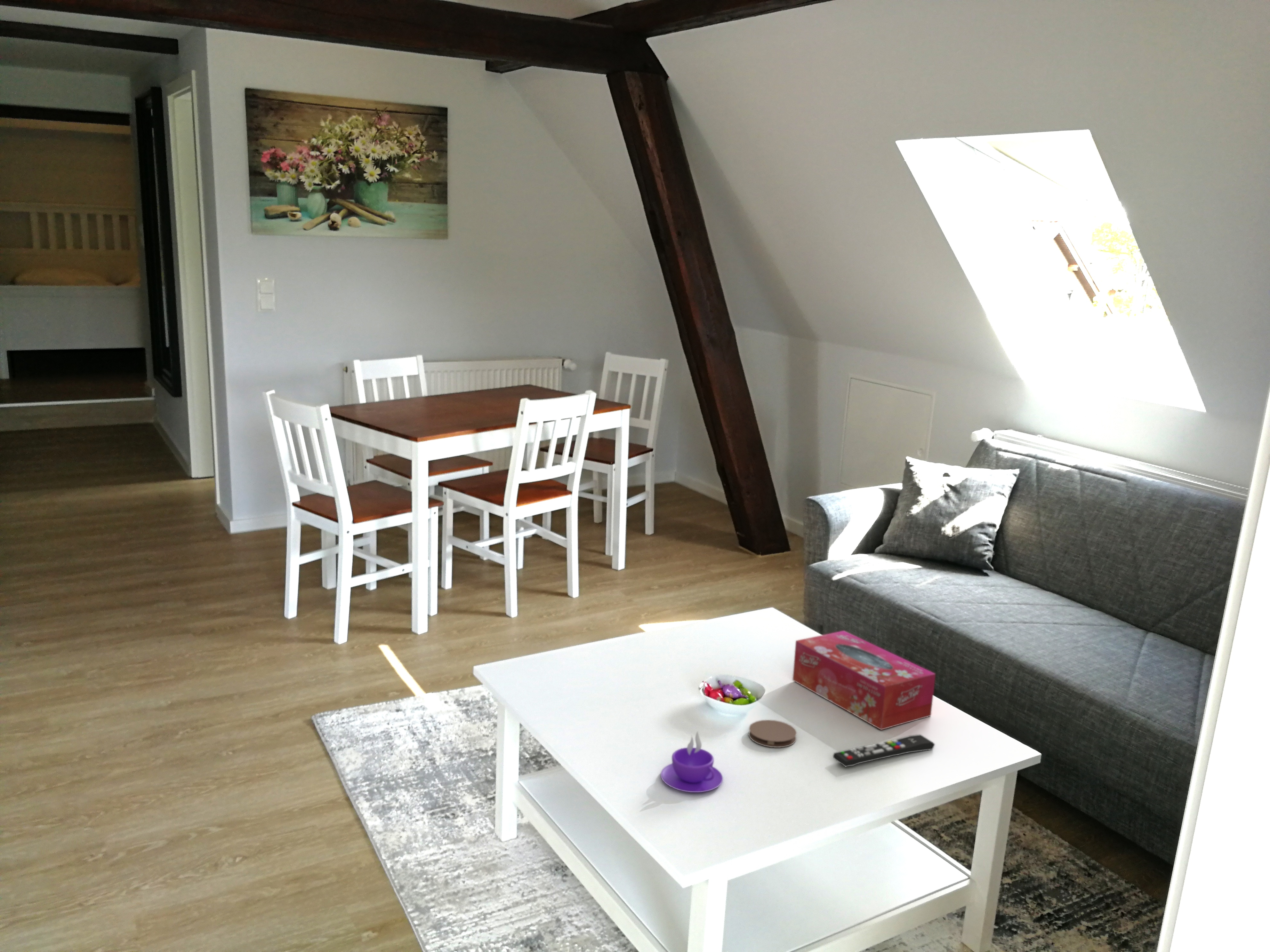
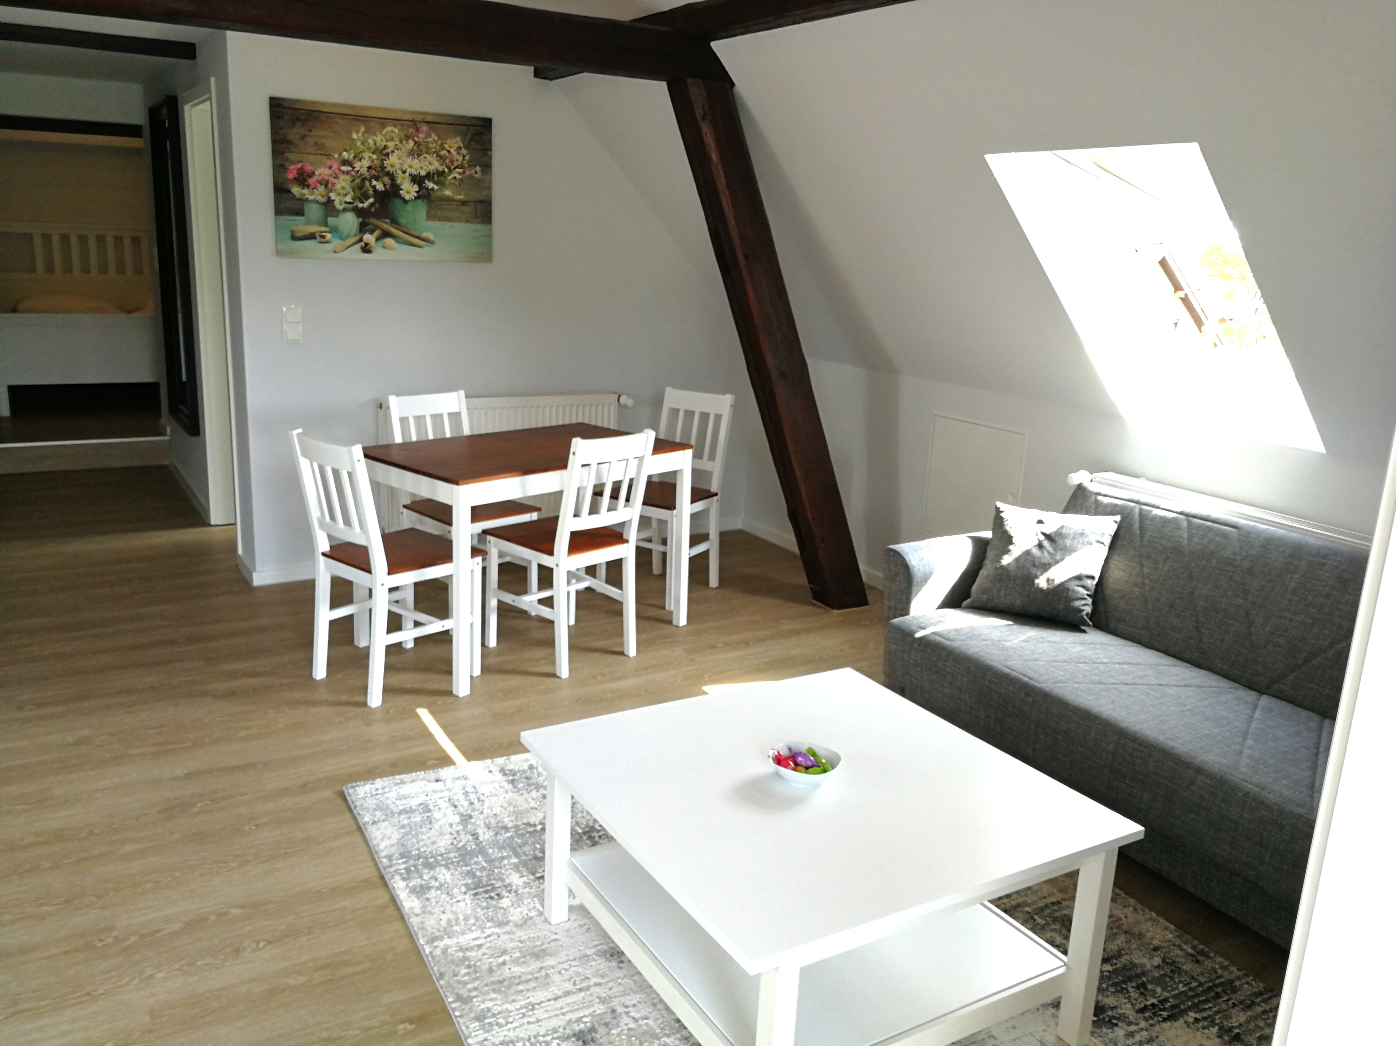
- coaster (772, 733)
- coffee cup (693, 754)
- tissue box (861, 677)
- remote control (885, 750)
